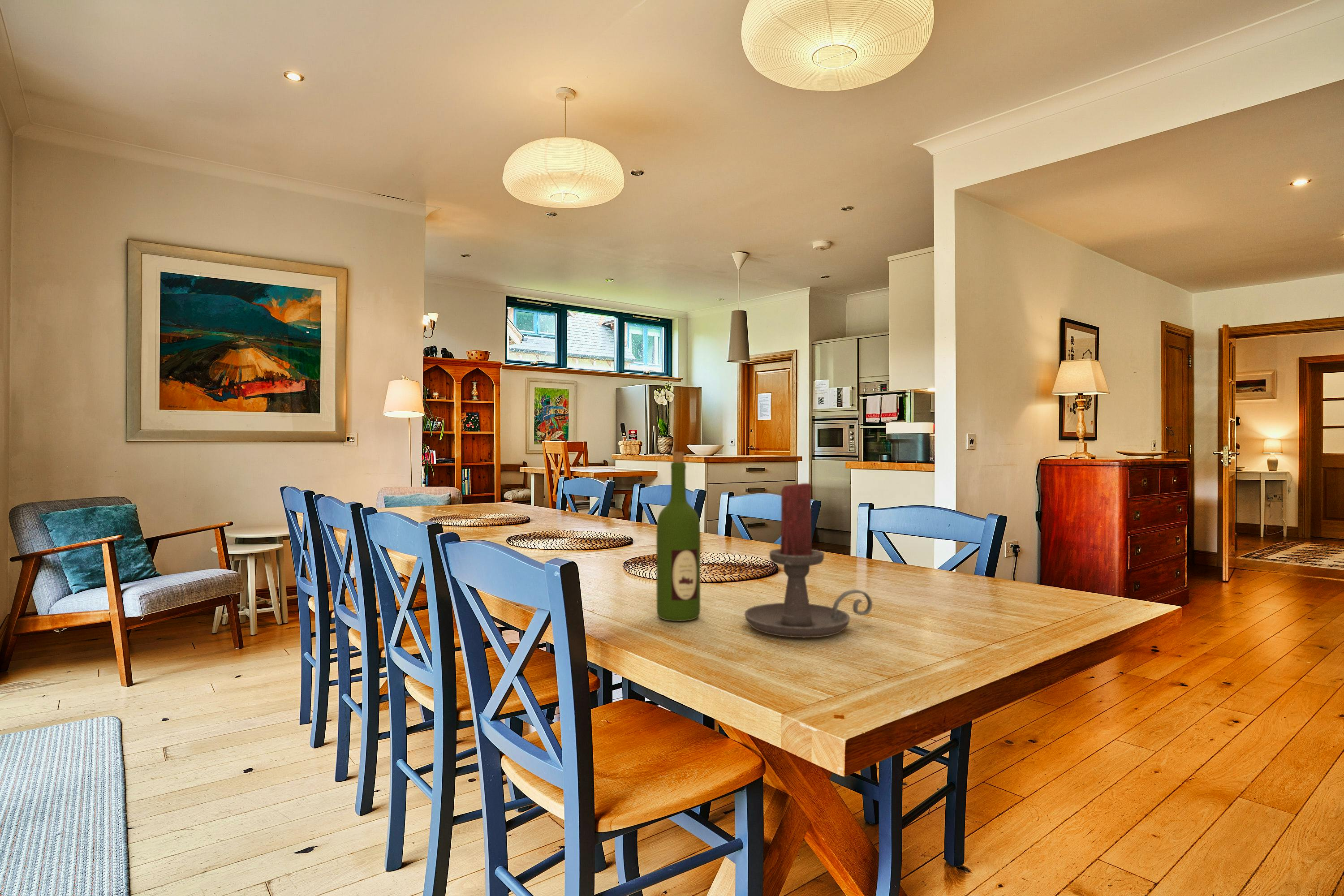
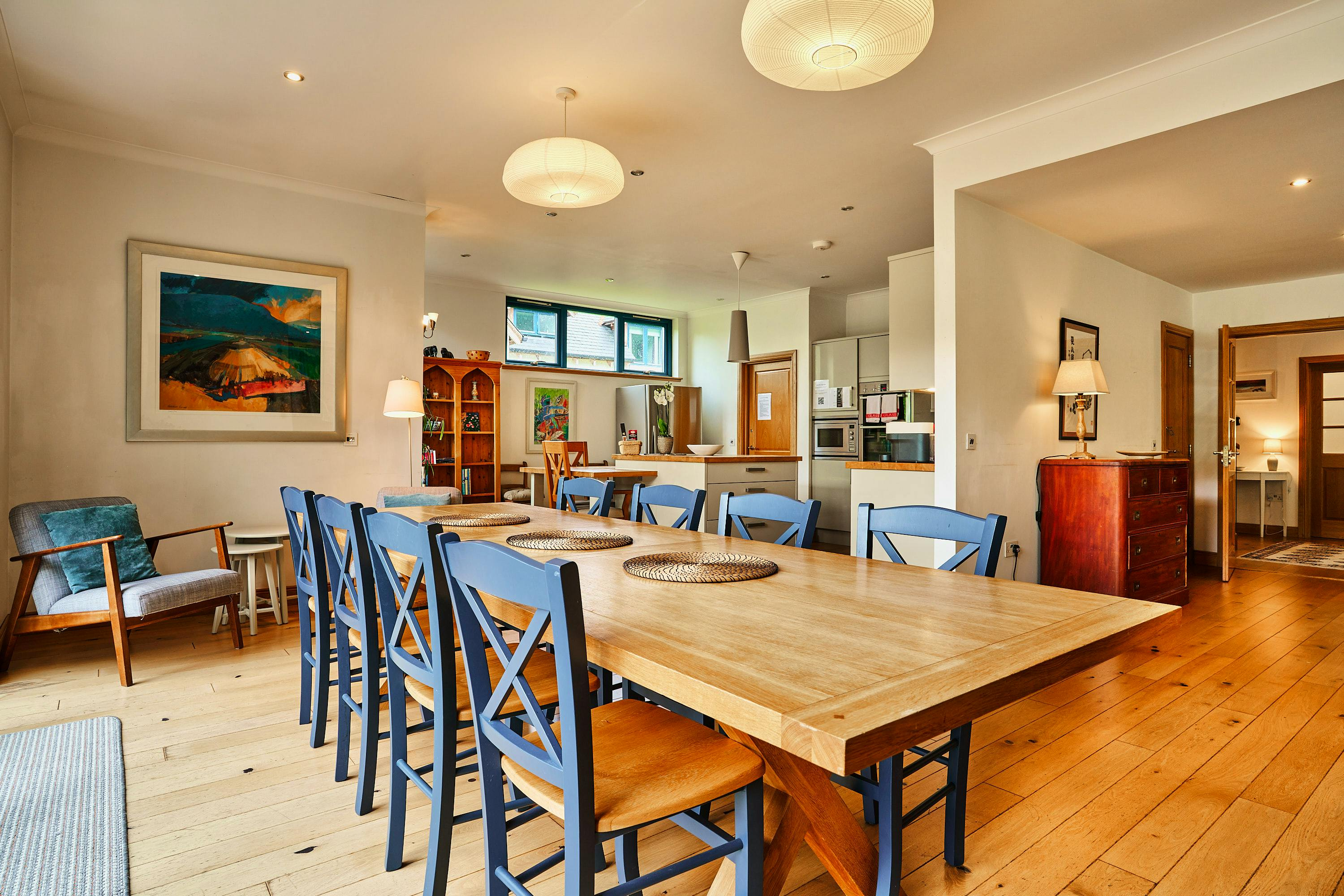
- candle holder (810, 554)
- wine bottle (678, 534)
